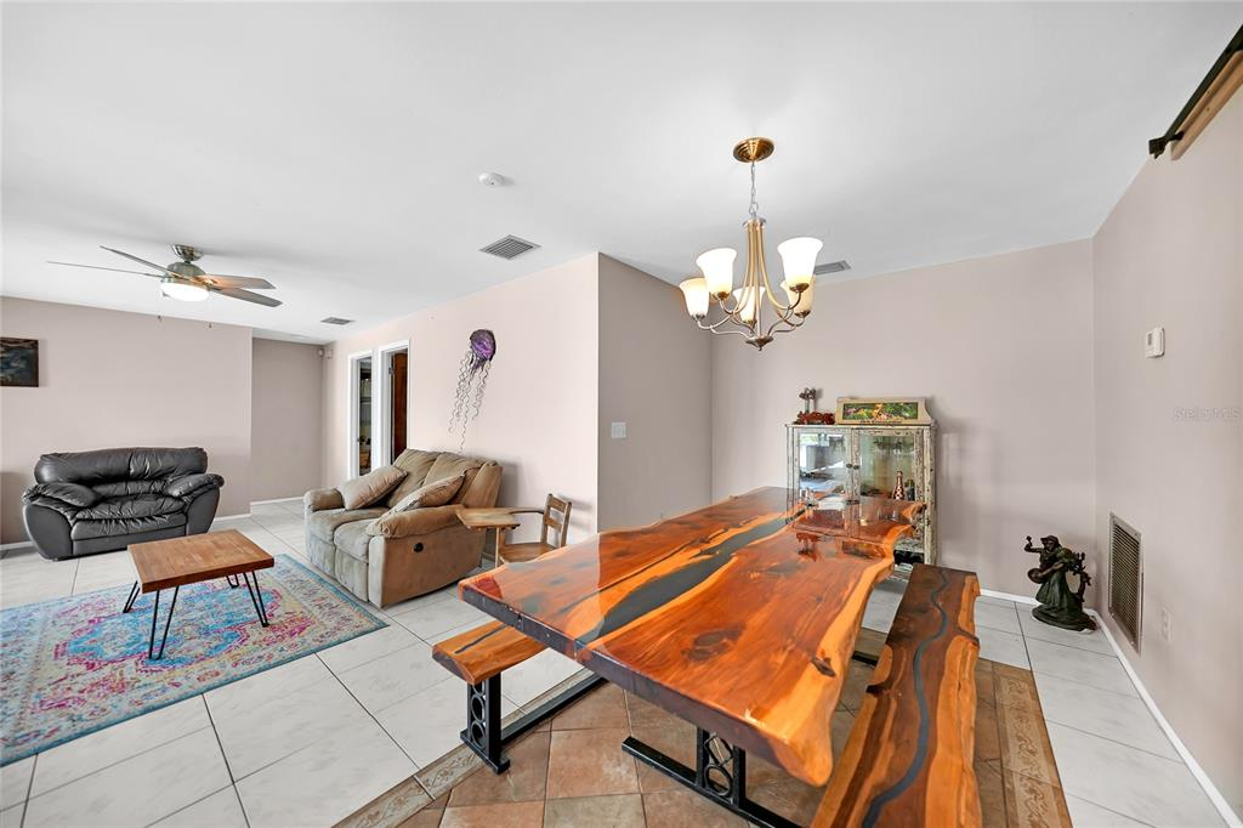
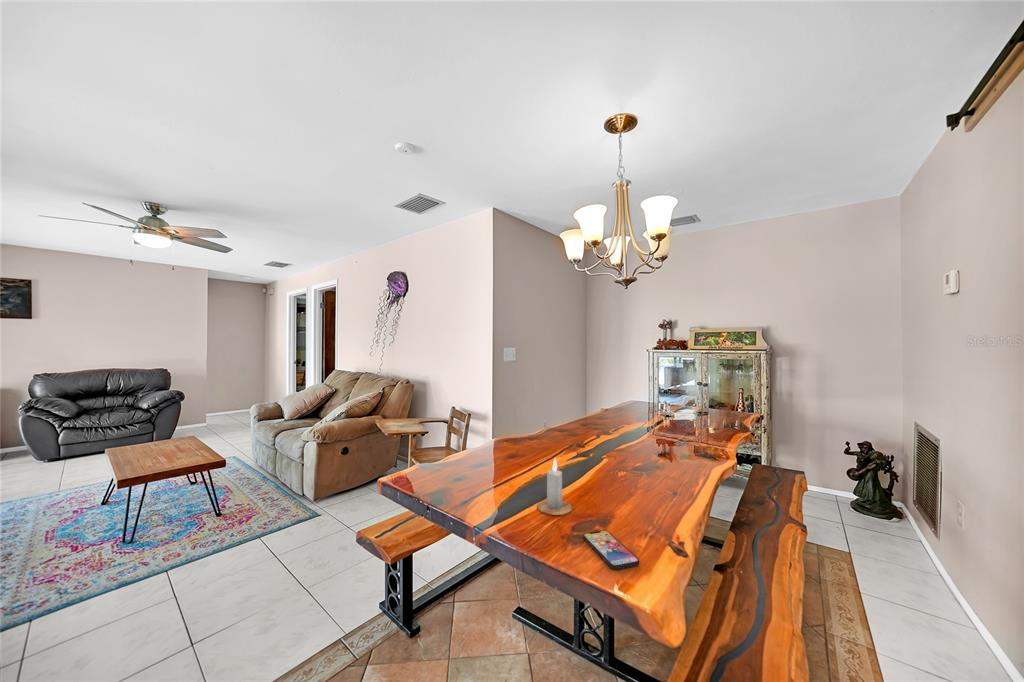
+ smartphone (609, 548)
+ candle (554, 482)
